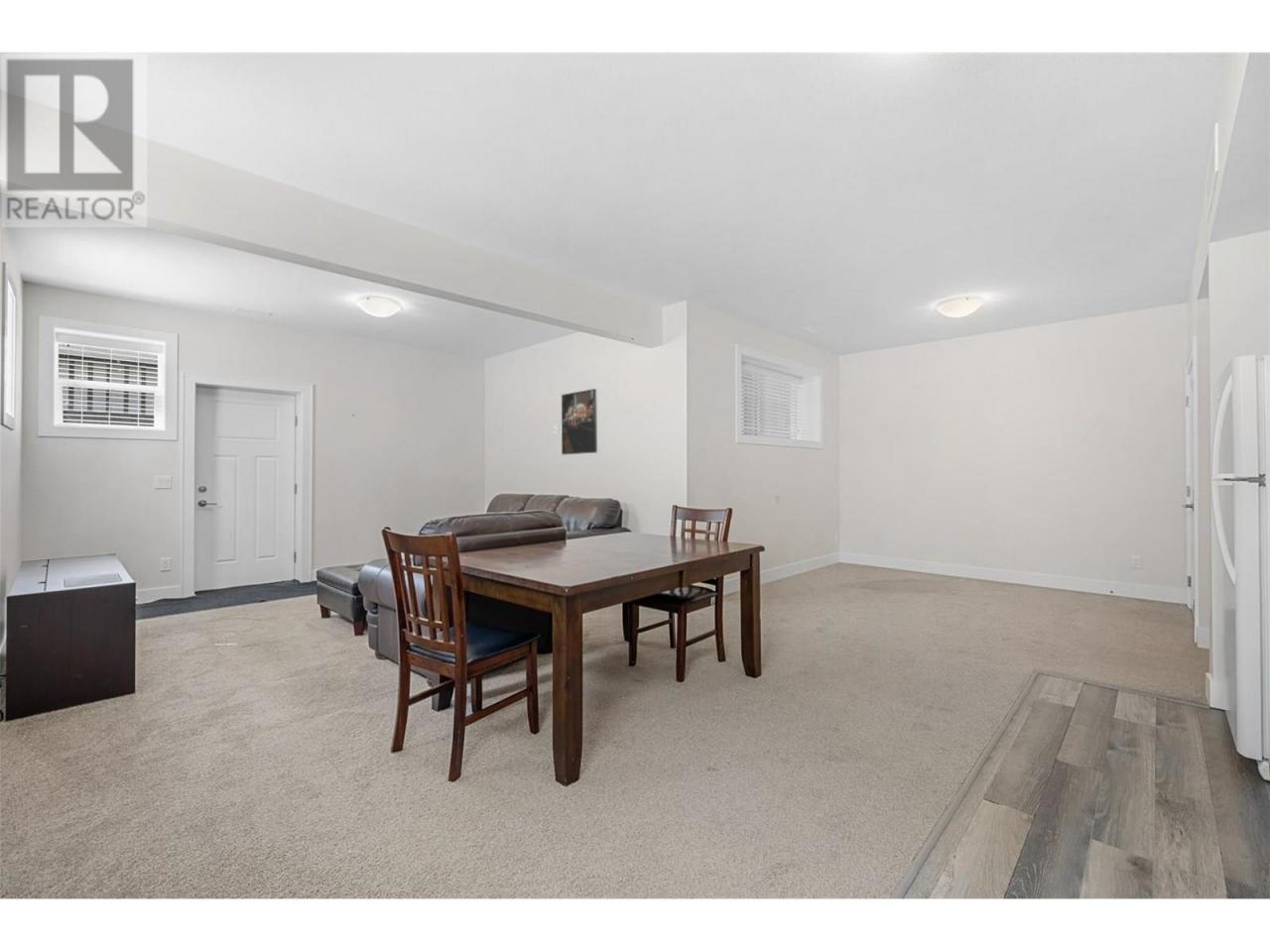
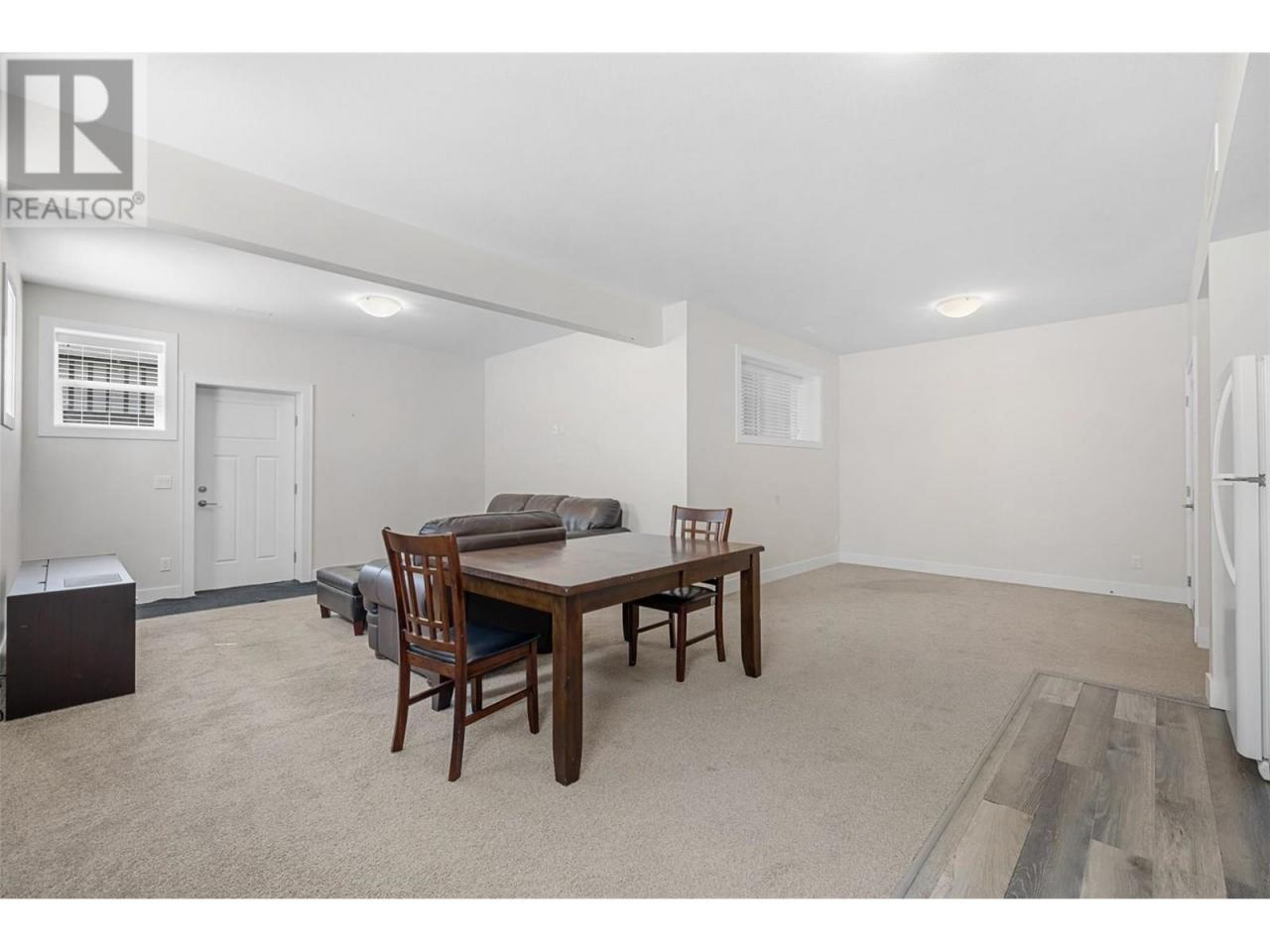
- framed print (578, 422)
